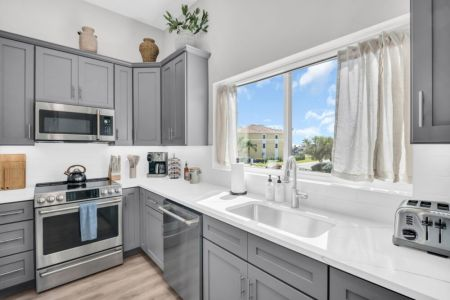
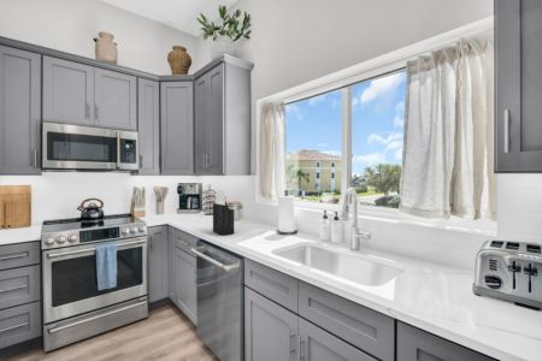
+ knife block (224, 211)
